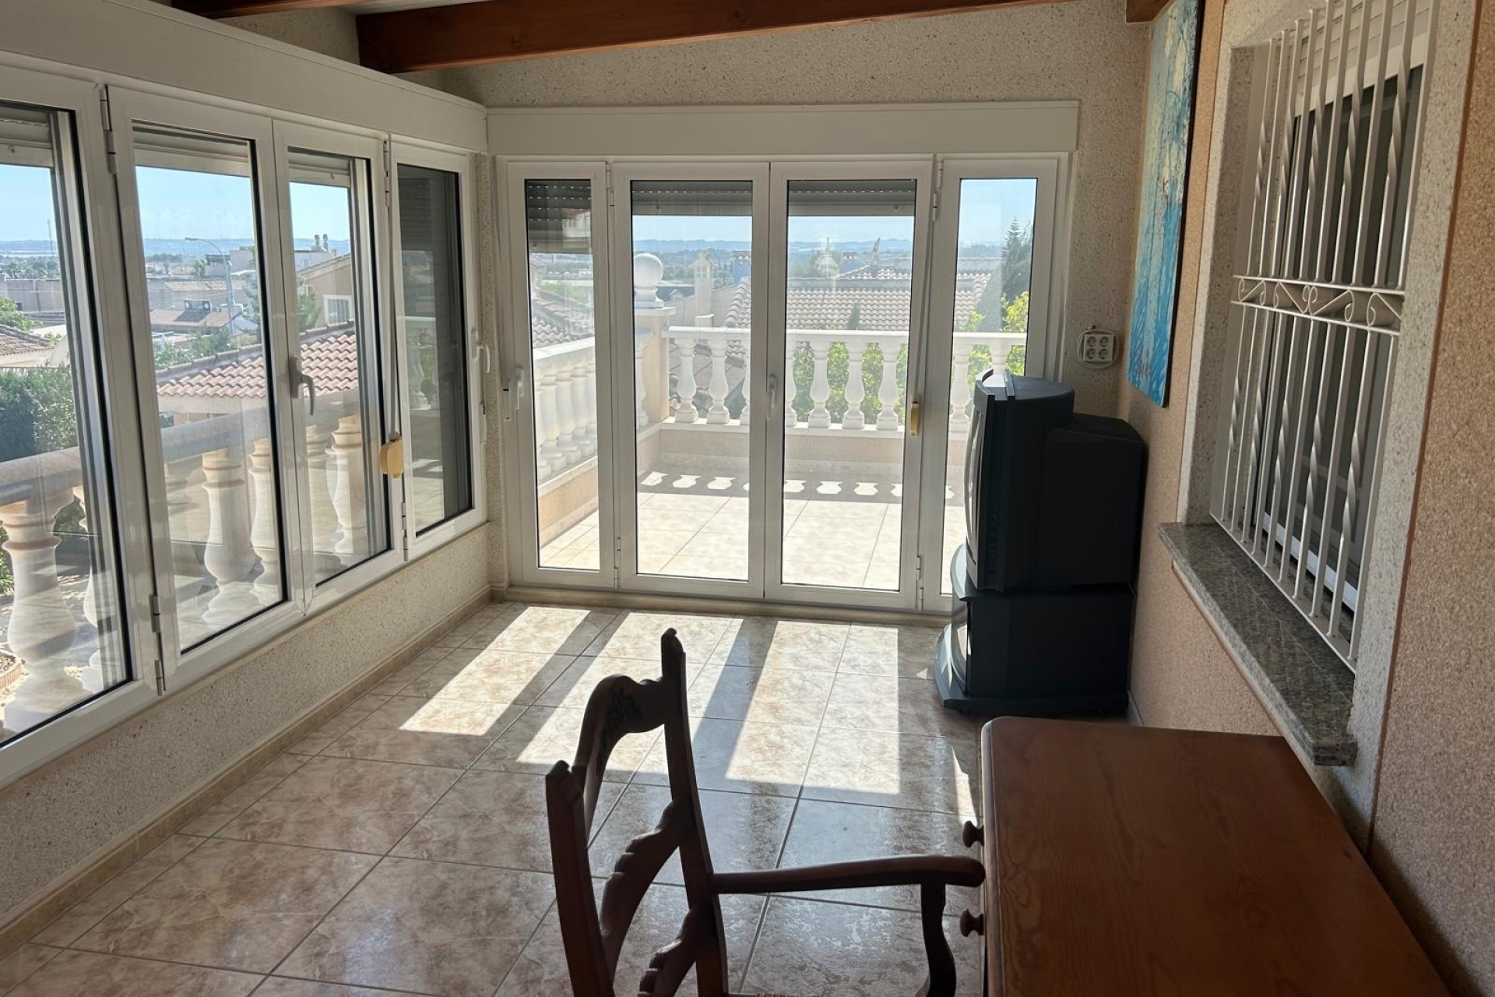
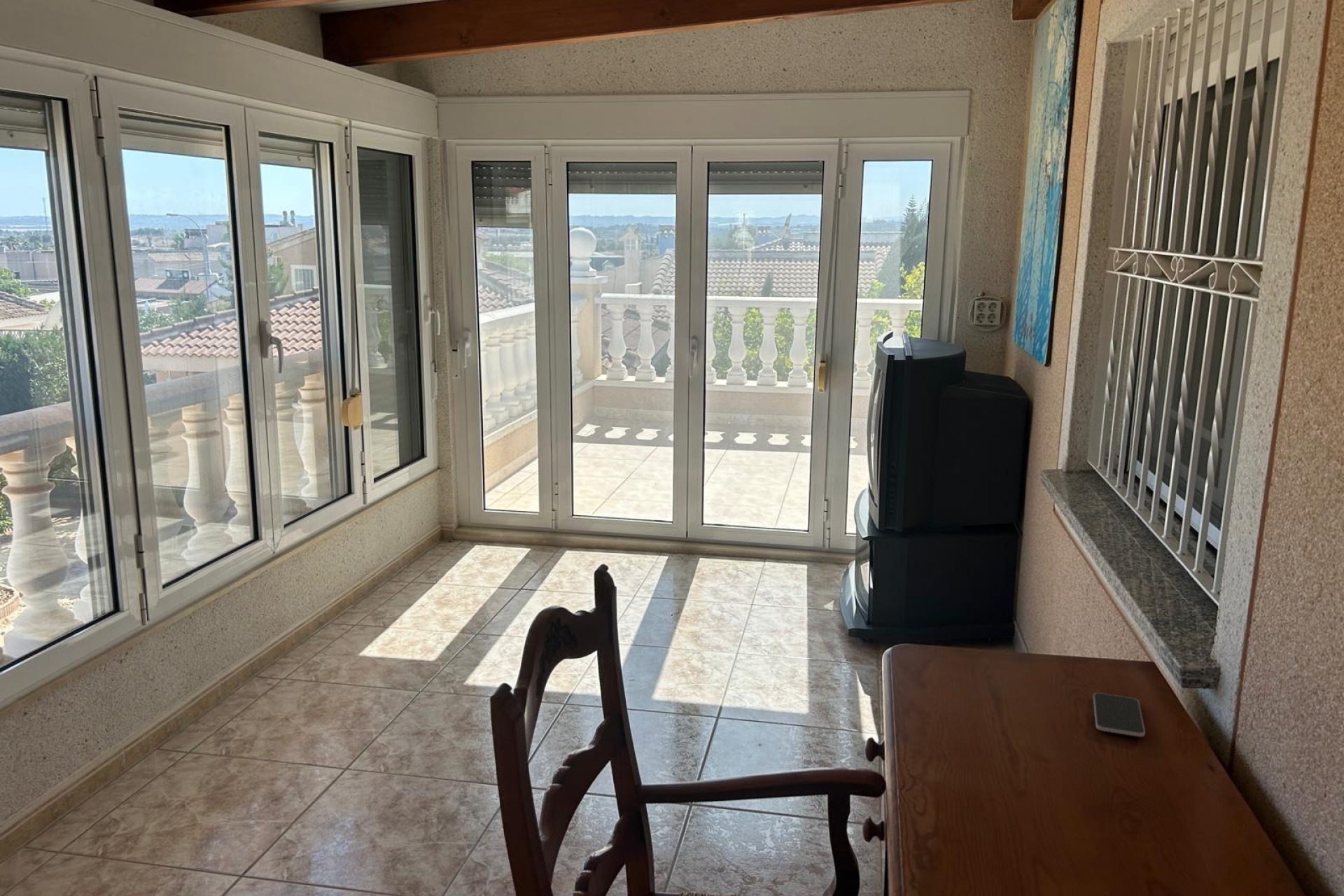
+ smartphone (1118, 713)
